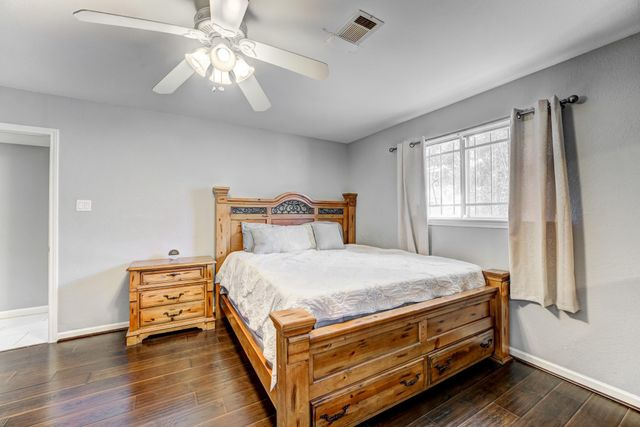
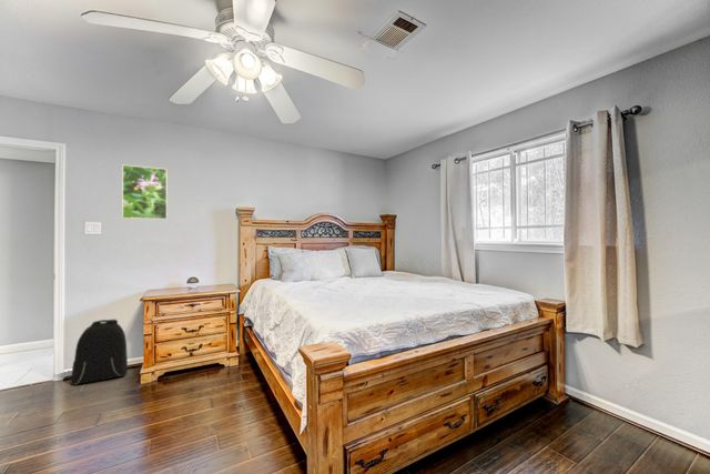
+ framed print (145, 192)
+ backpack (101, 347)
